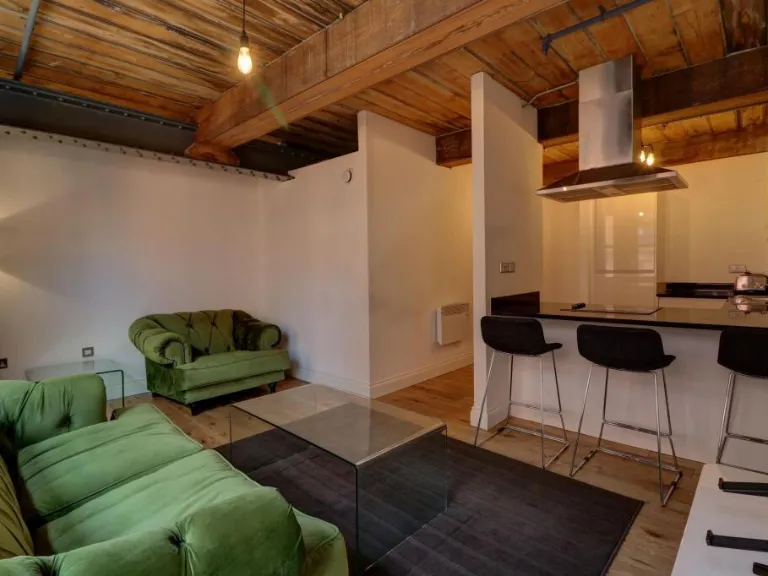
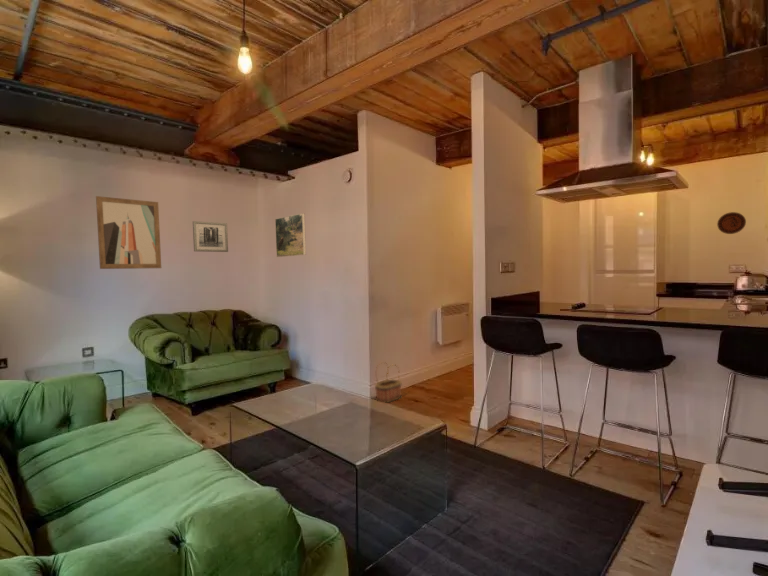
+ basket (388, 381)
+ wall art (210, 237)
+ decorative plate (731, 223)
+ wall art (130, 234)
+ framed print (290, 236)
